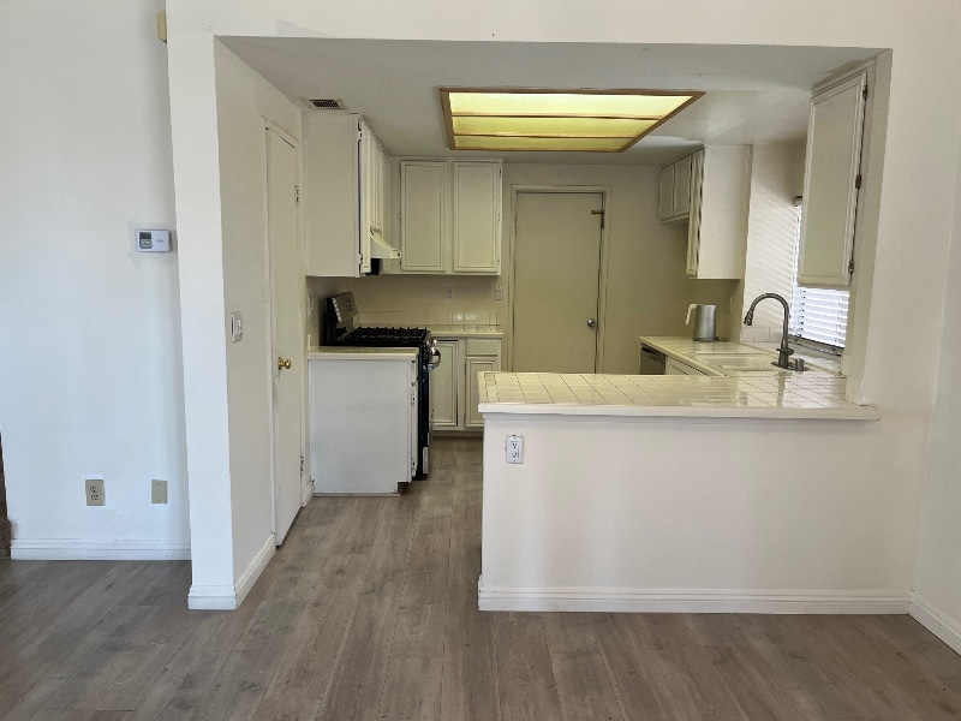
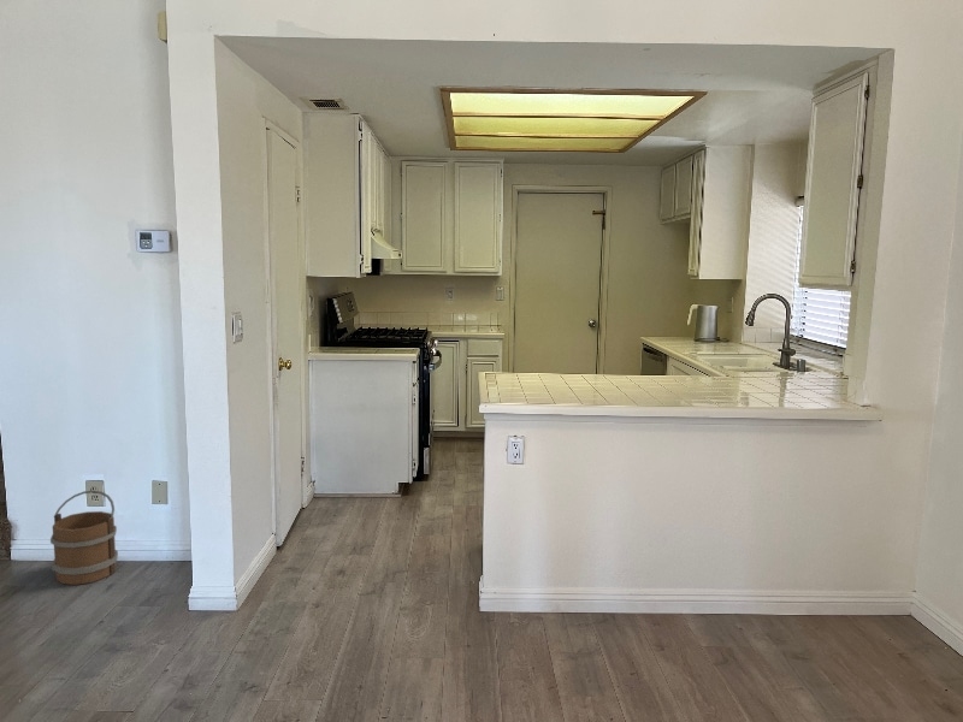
+ bucket (84, 534)
